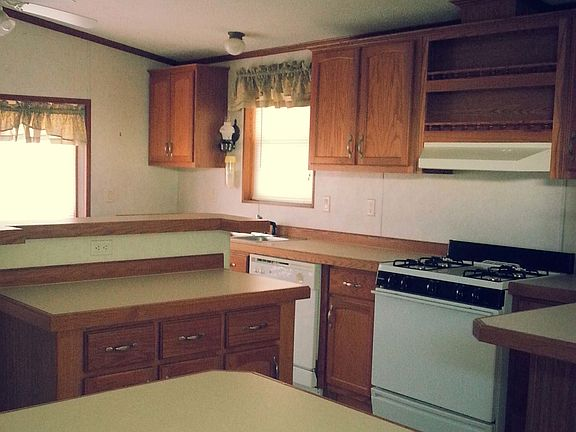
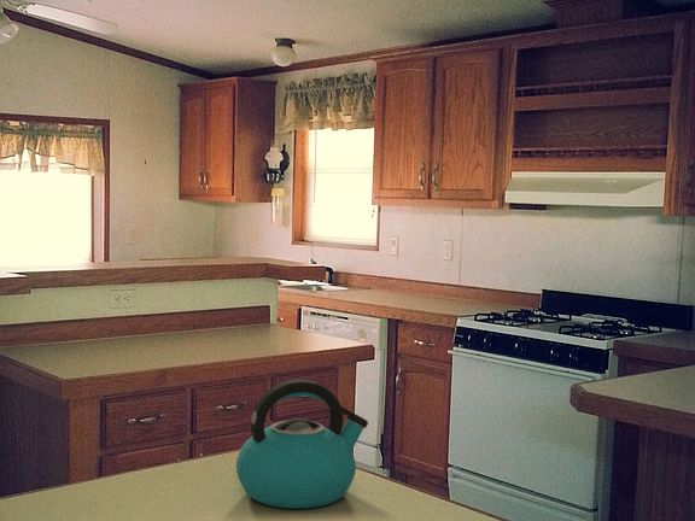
+ kettle (305, 435)
